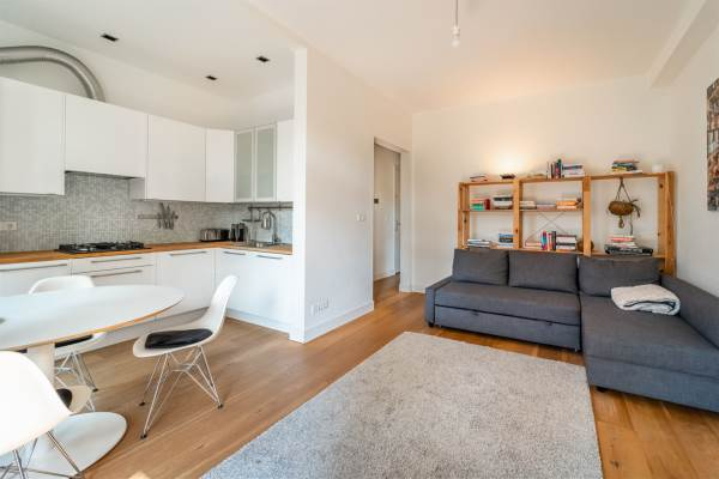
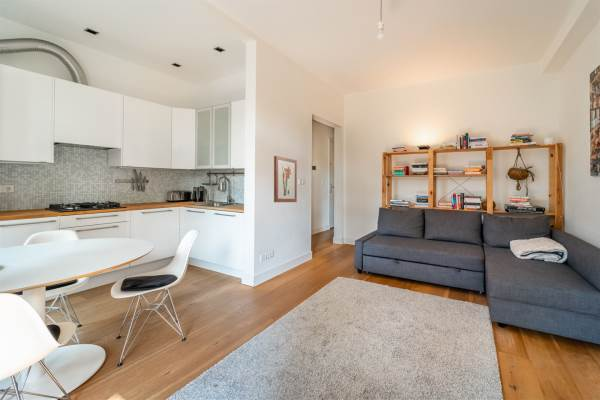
+ wall art (285, 180)
